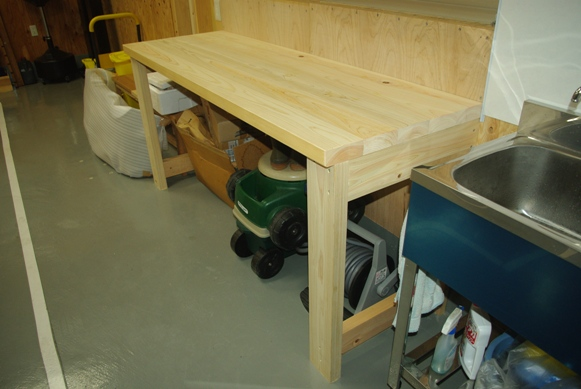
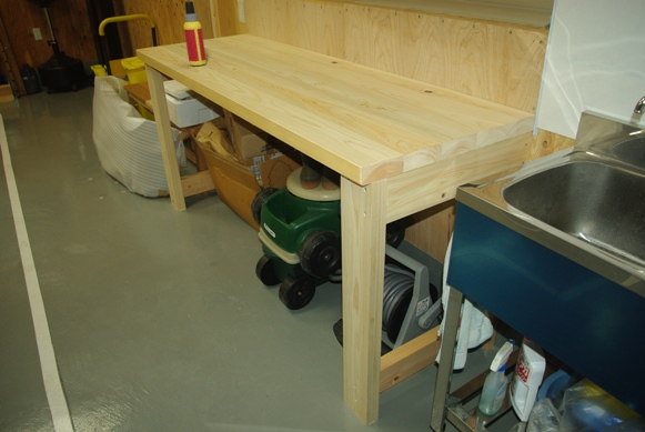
+ spray bottle (193, 33)
